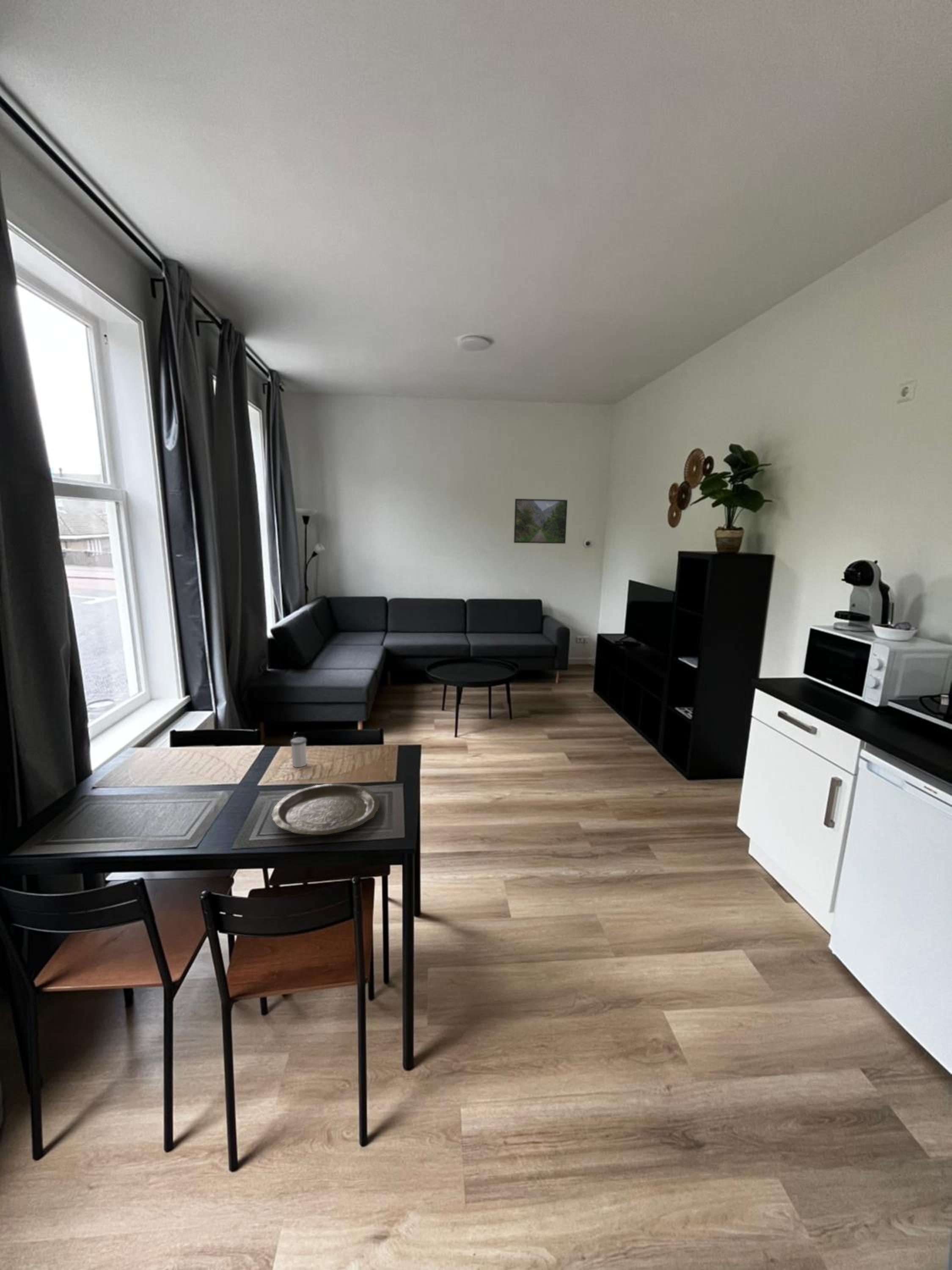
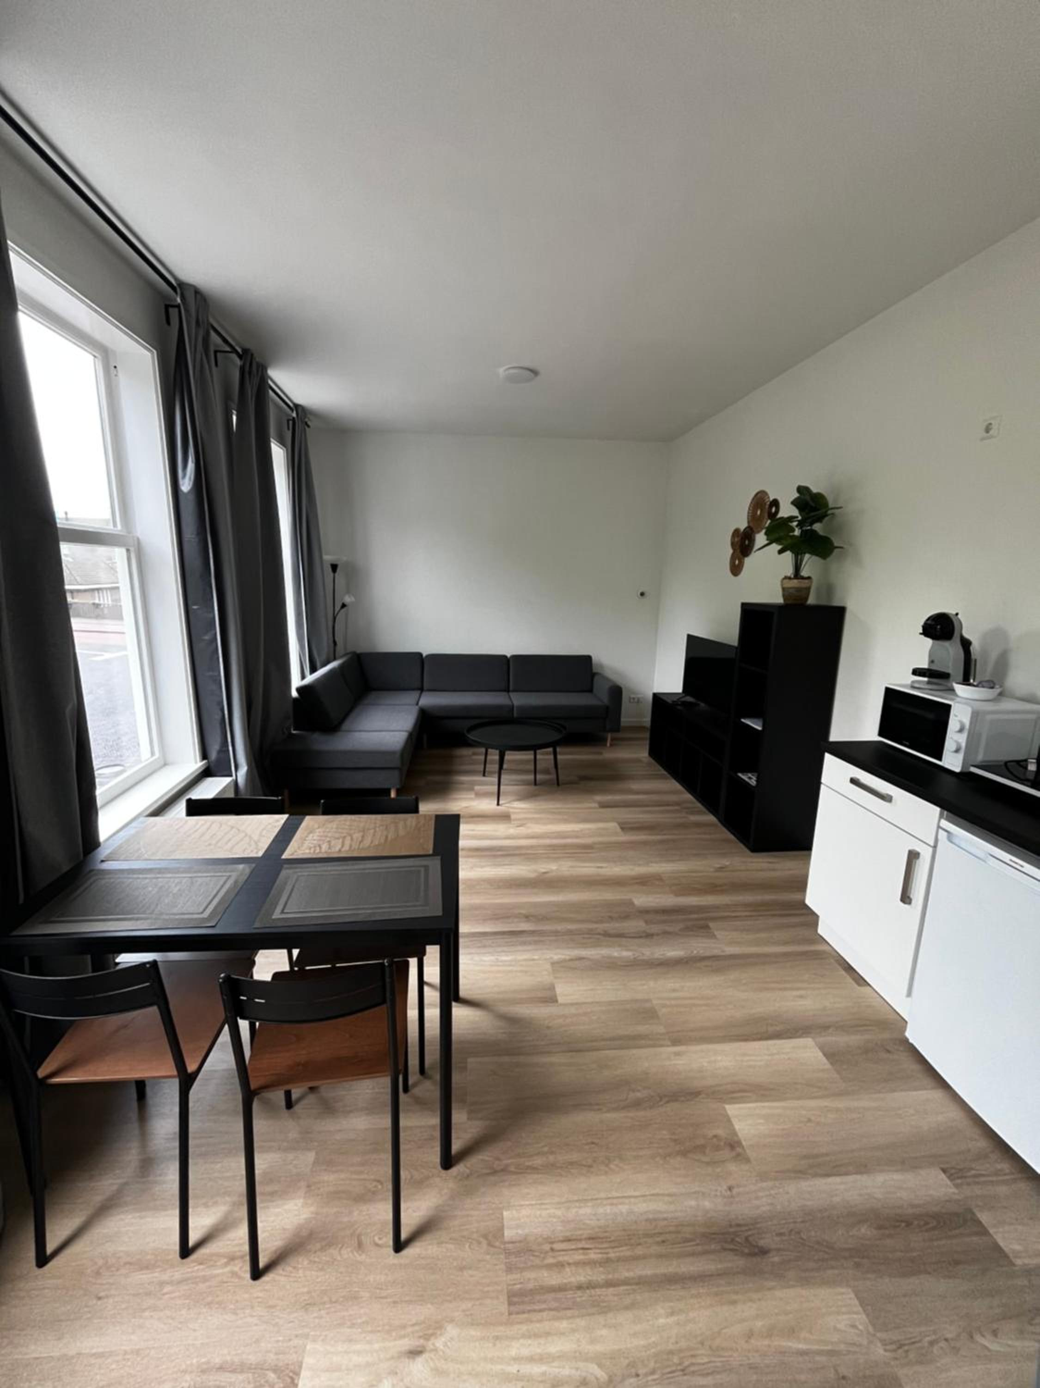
- plate (327, 808)
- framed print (540, 521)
- salt shaker (299, 752)
